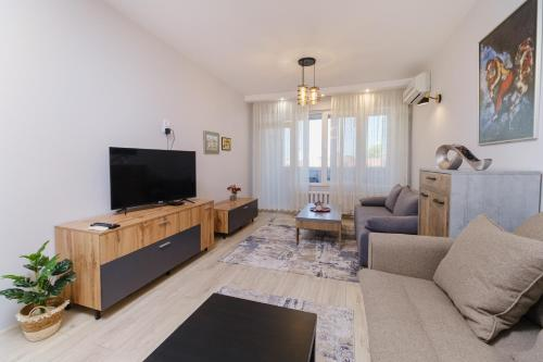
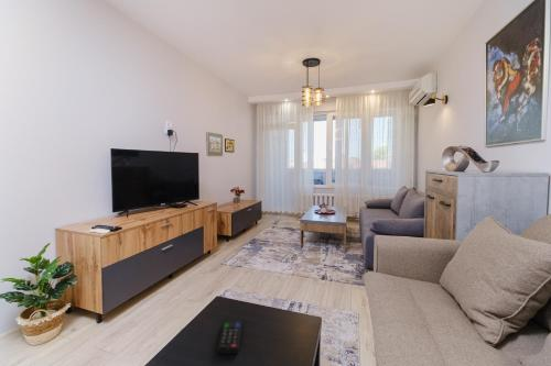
+ remote control (230, 333)
